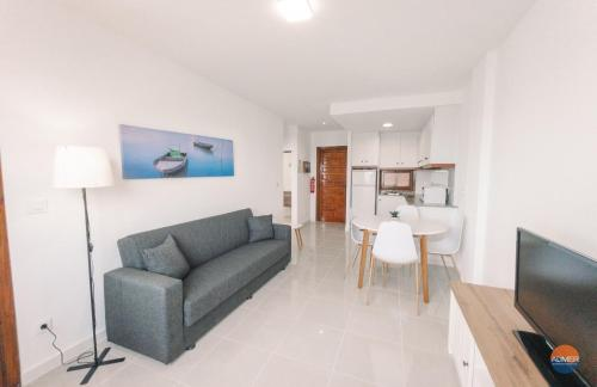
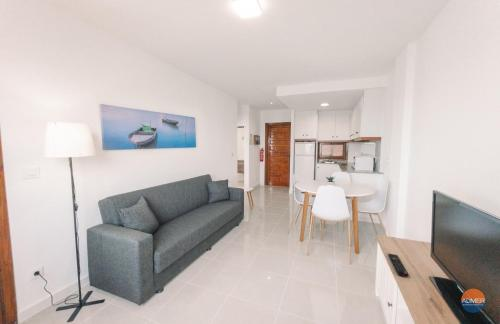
+ remote control (397, 264)
